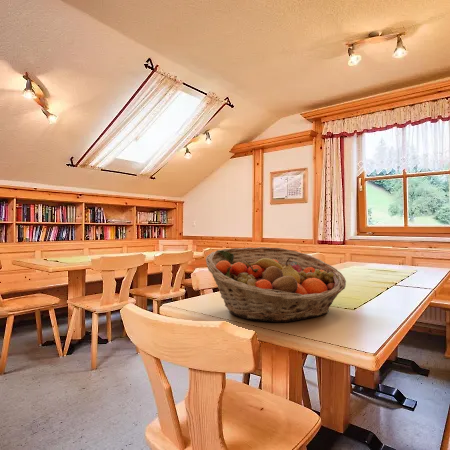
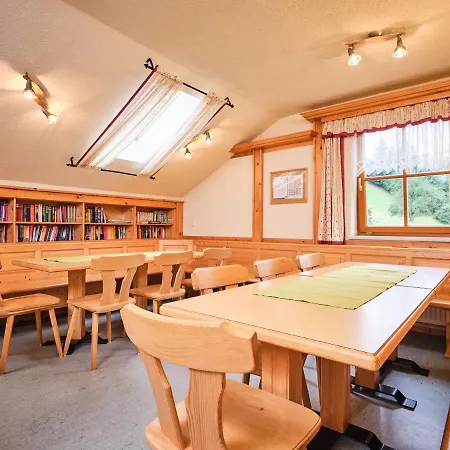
- fruit basket (275, 279)
